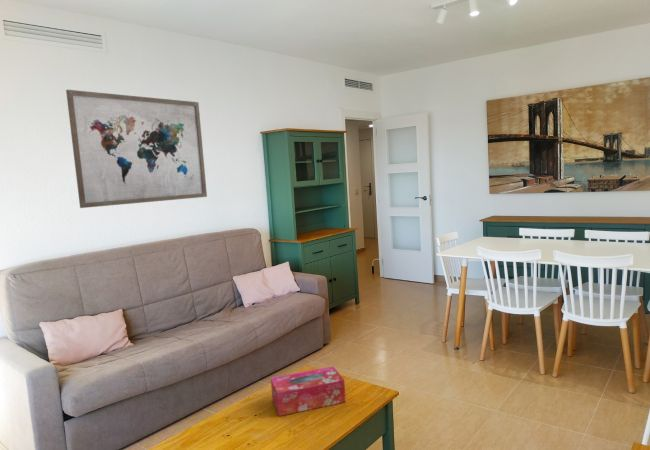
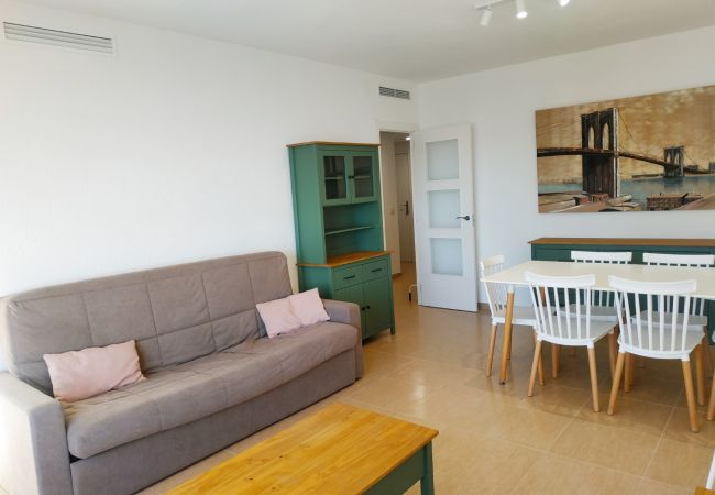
- wall art (145, 149)
- tissue box (307, 389)
